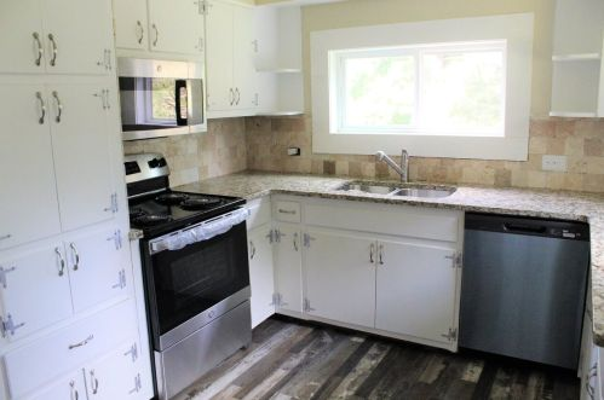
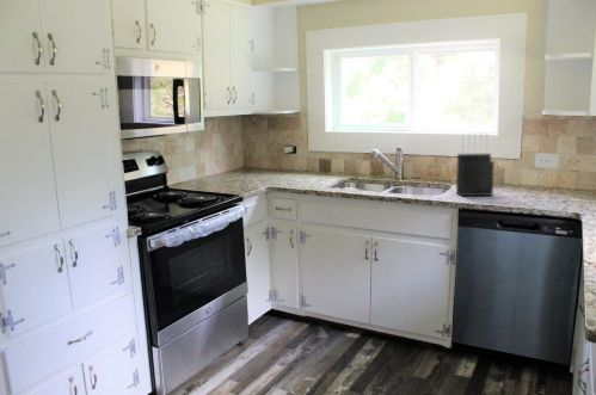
+ knife block (475, 163)
